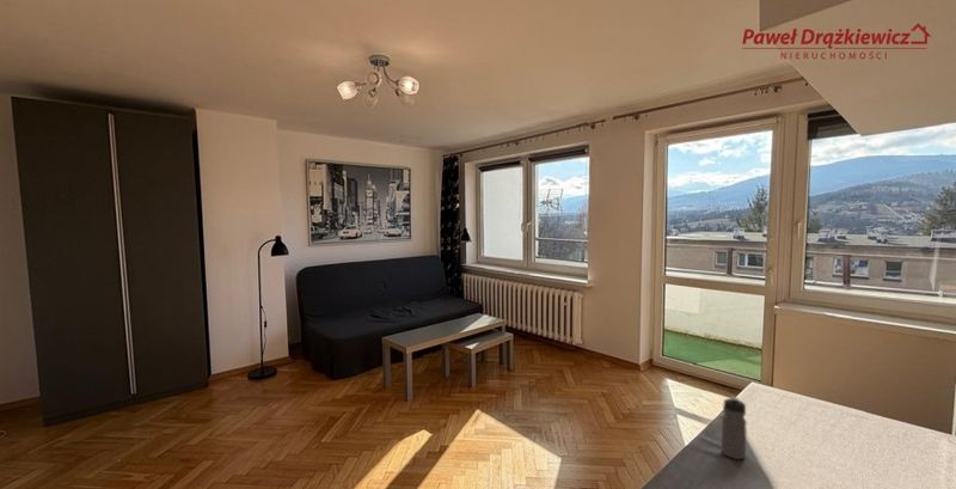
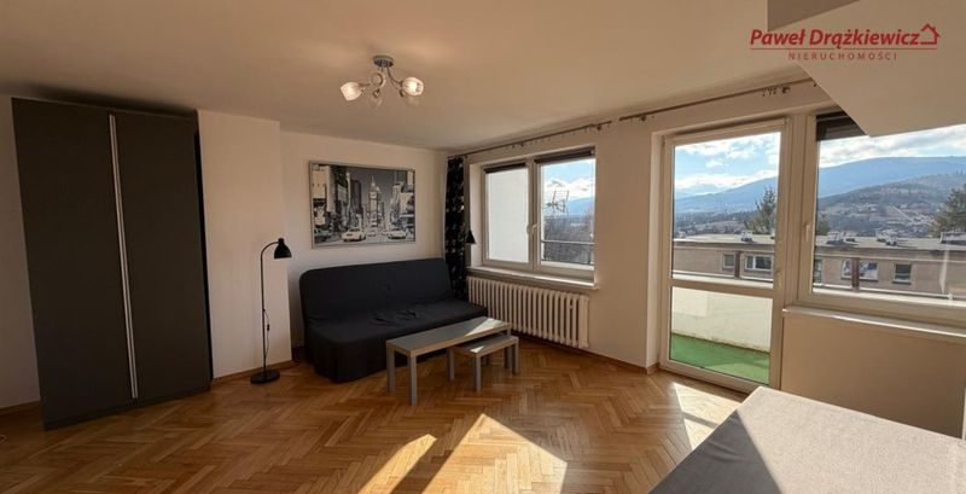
- water bottle (734, 426)
